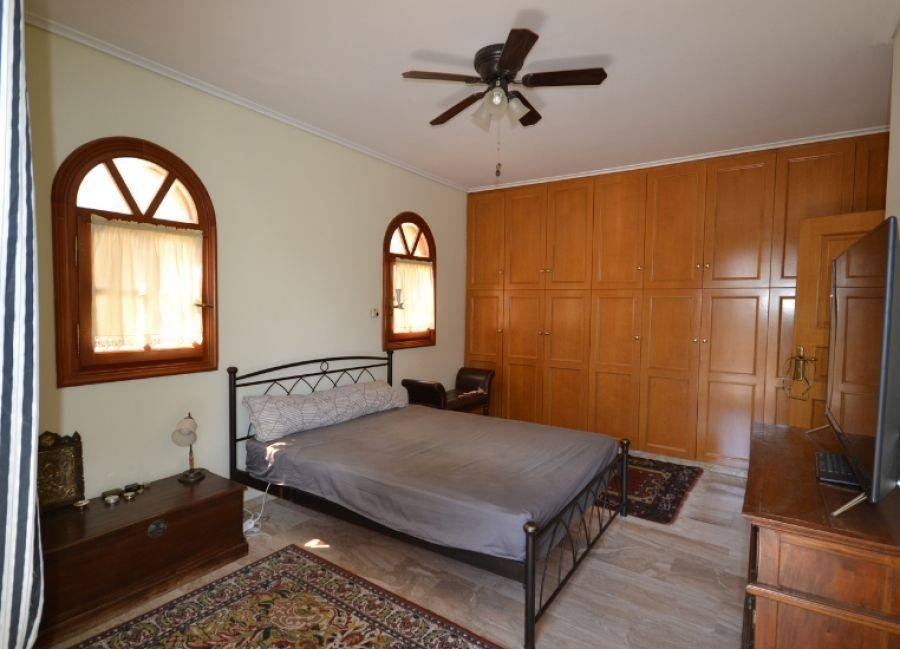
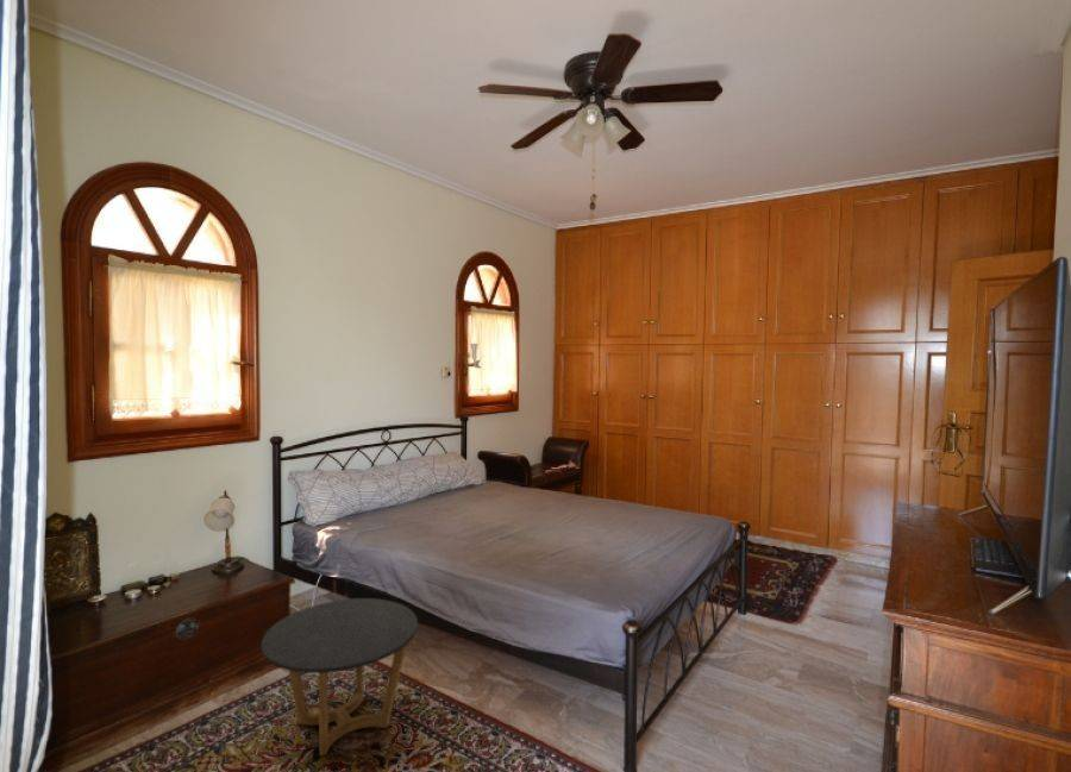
+ side table (343, 670)
